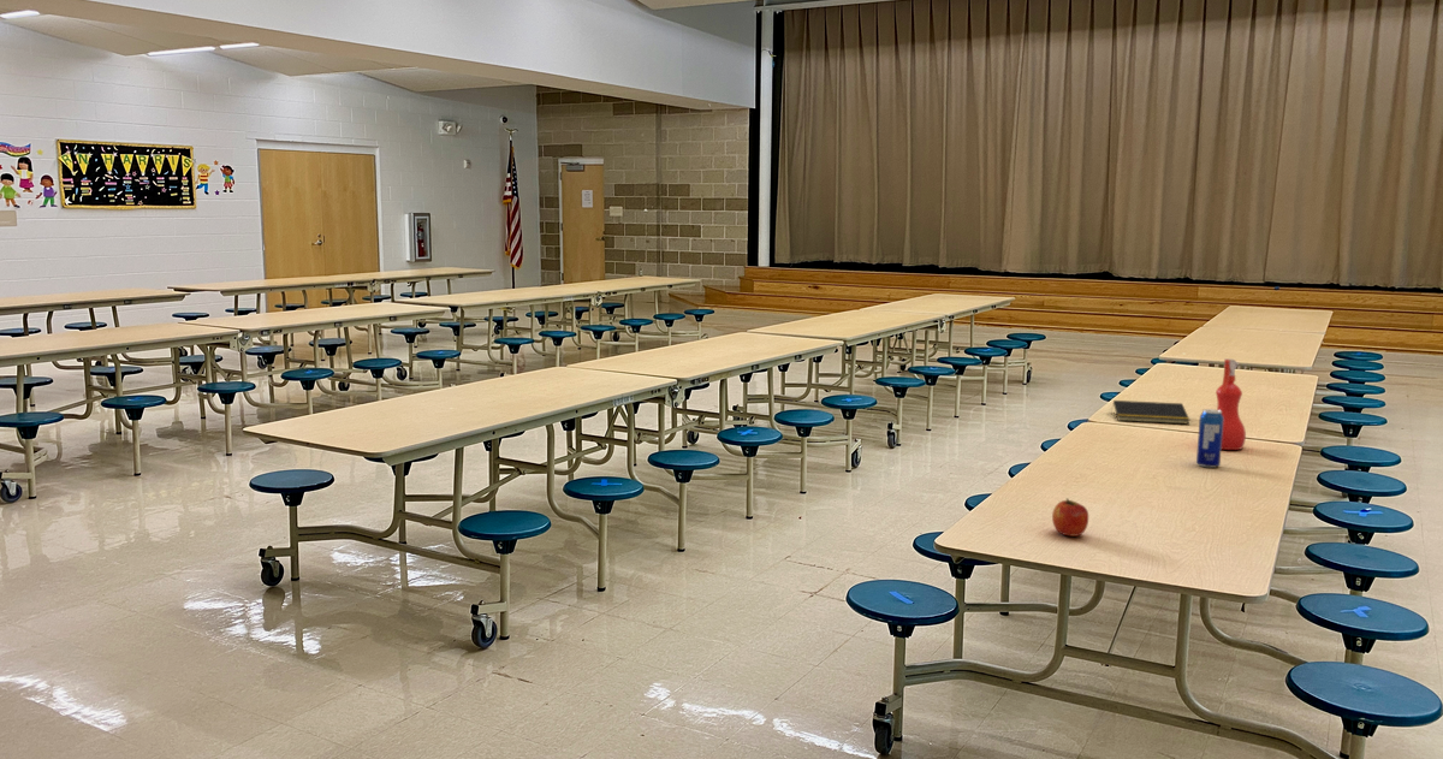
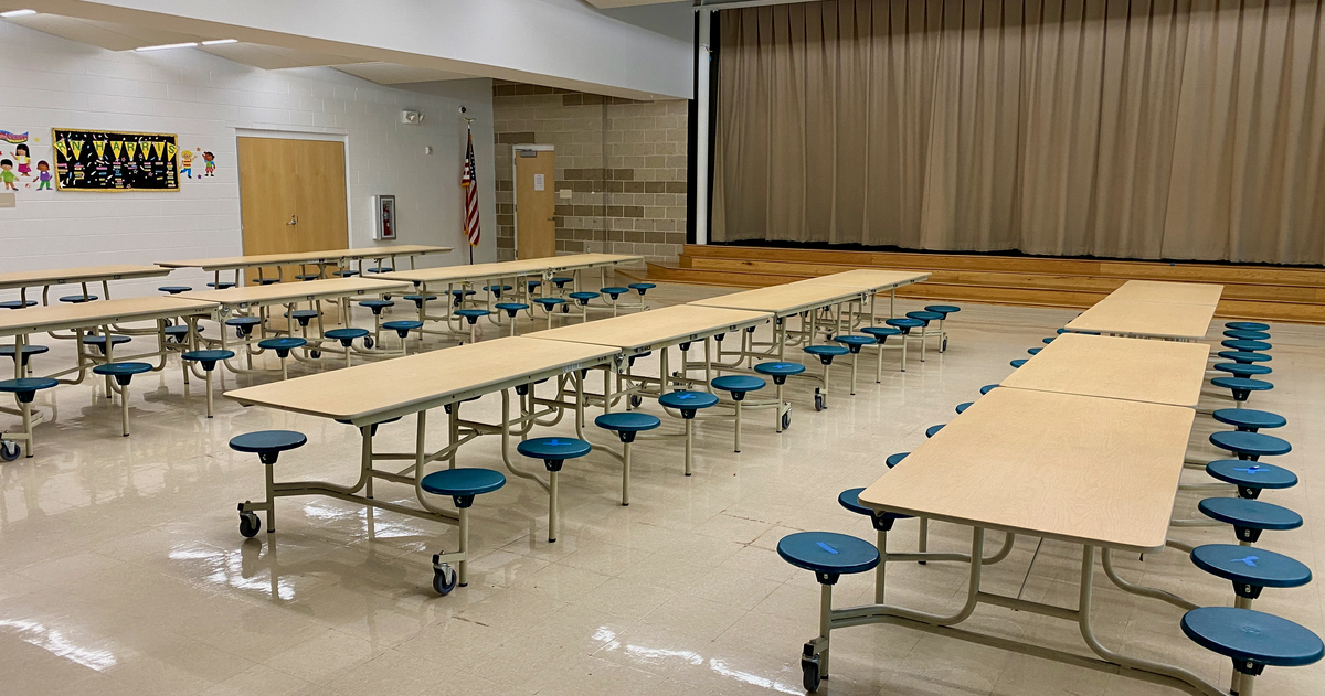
- notepad (1150, 411)
- apple (1070, 516)
- beverage can (1210, 438)
- spray bottle (1227, 403)
